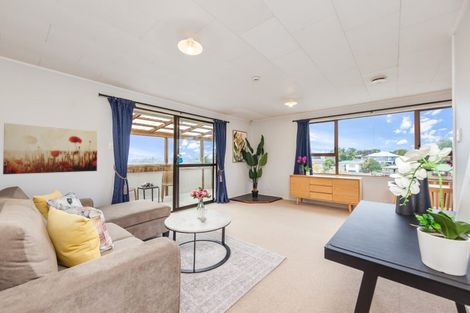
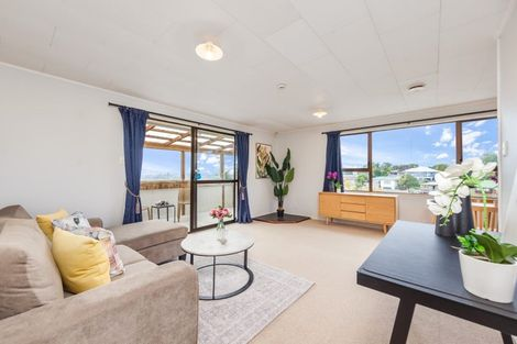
- wall art (56, 150)
